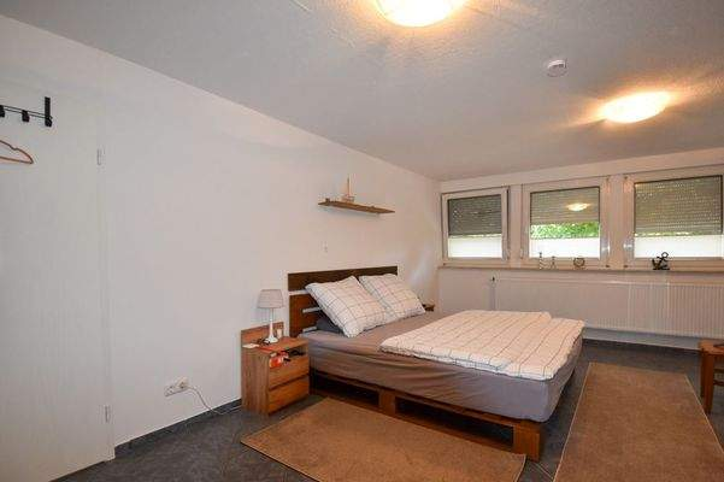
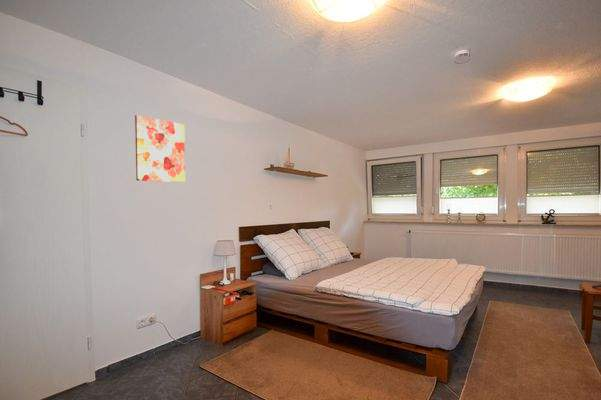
+ wall art (161, 150)
